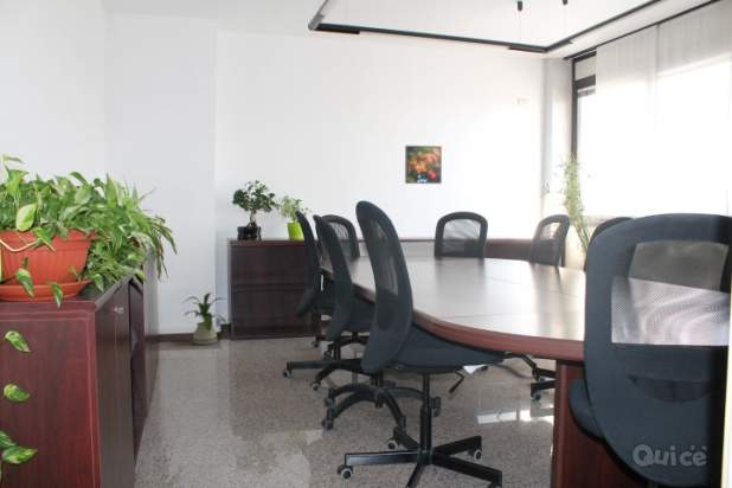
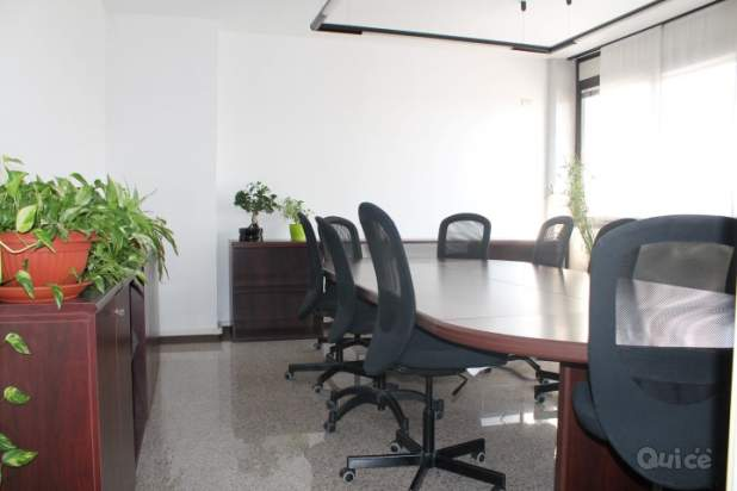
- house plant (206, 315)
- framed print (423, 165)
